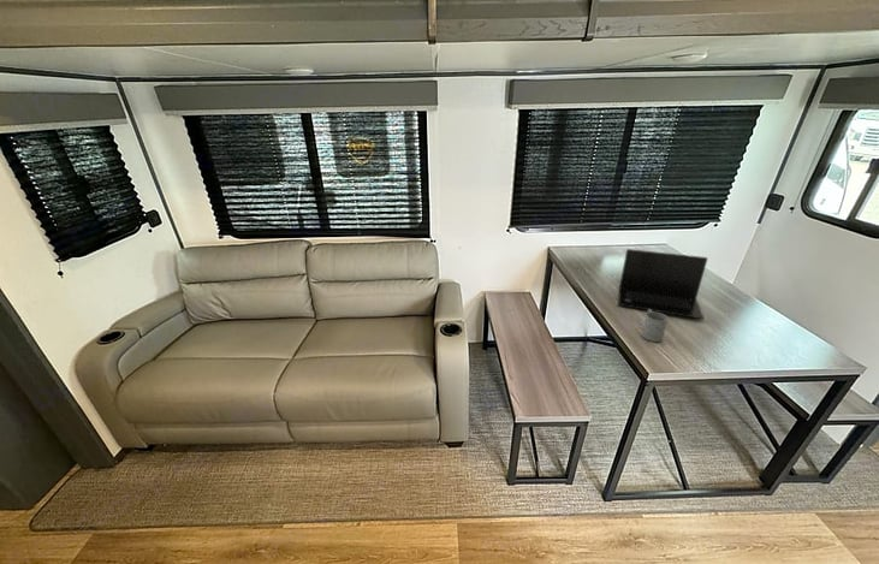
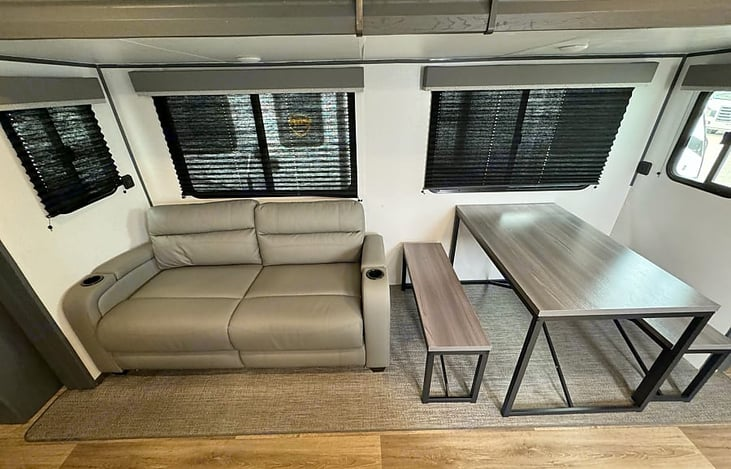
- laptop (661, 281)
- mug (652, 323)
